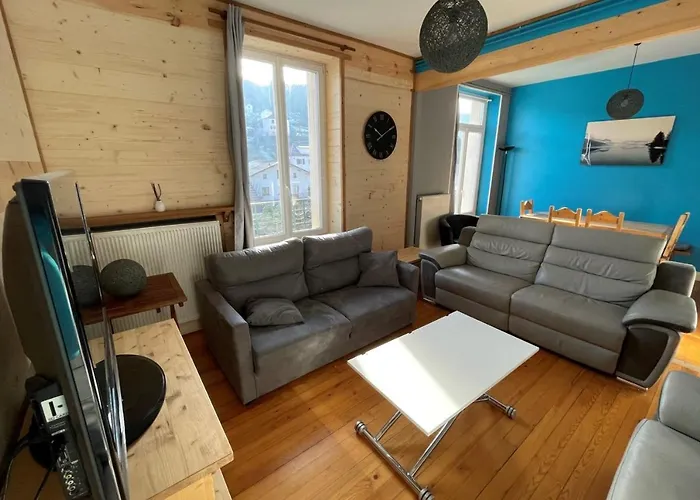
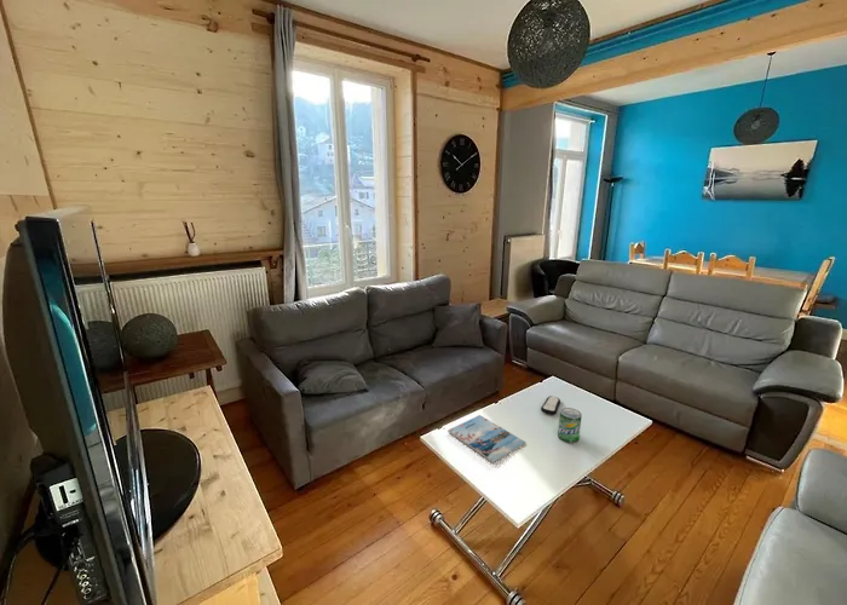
+ magazine (485, 436)
+ beverage can (569, 425)
+ remote control (551, 404)
